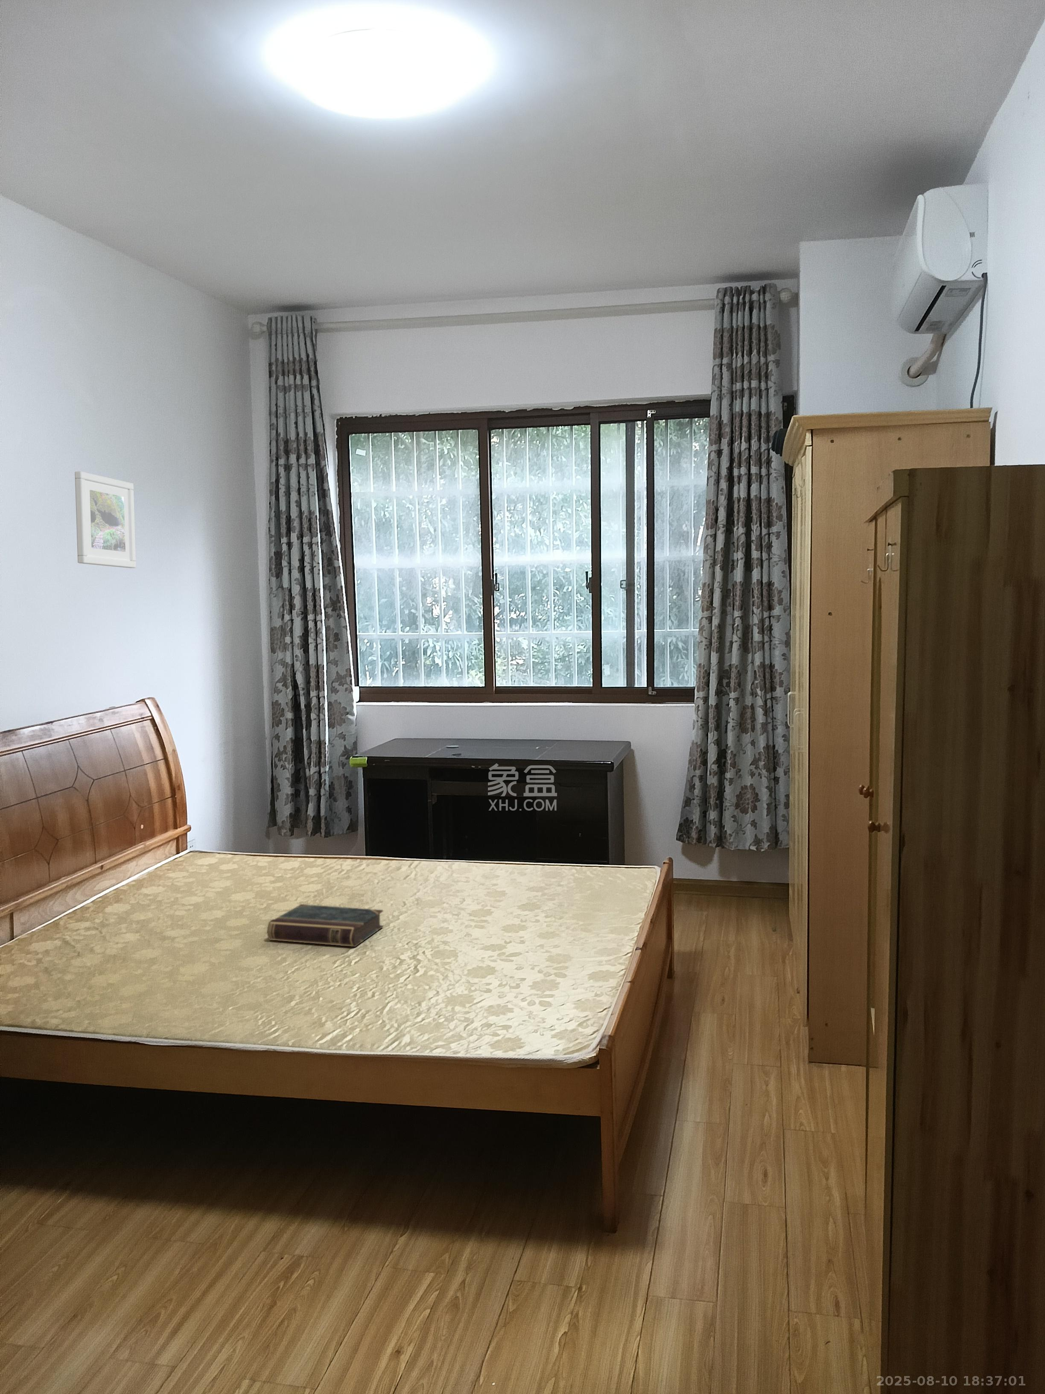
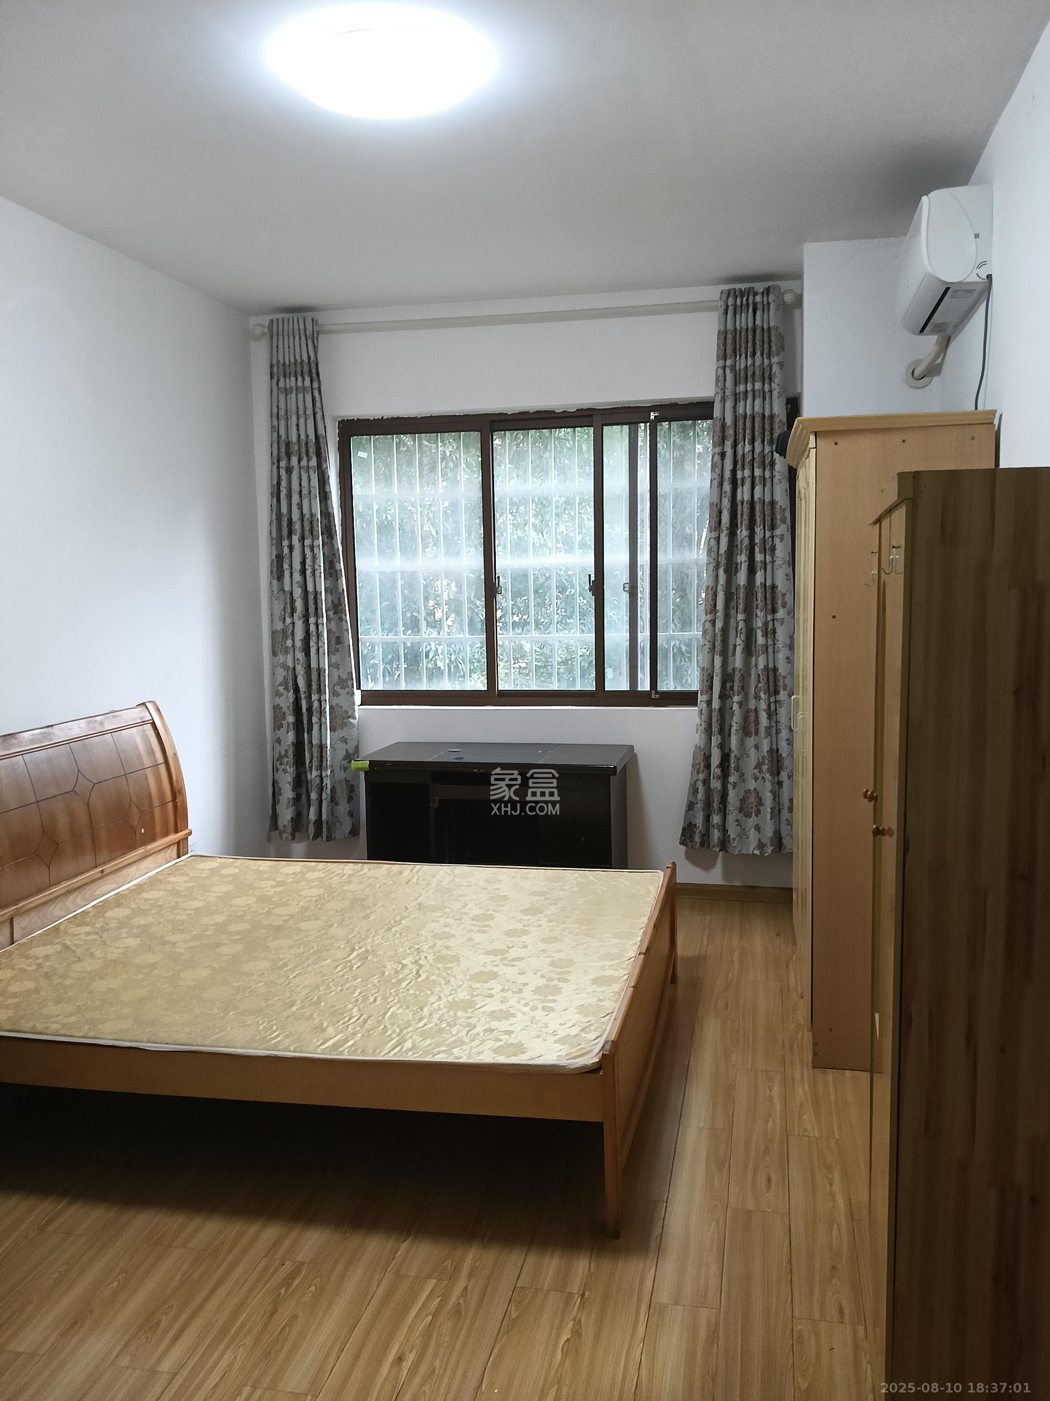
- book (326, 924)
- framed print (106, 521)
